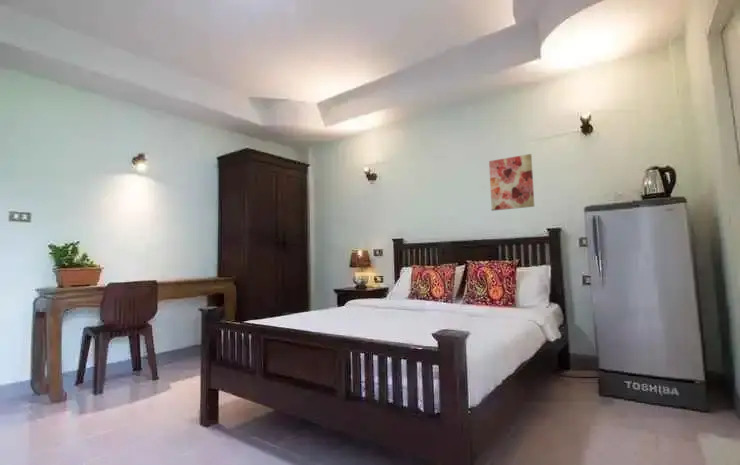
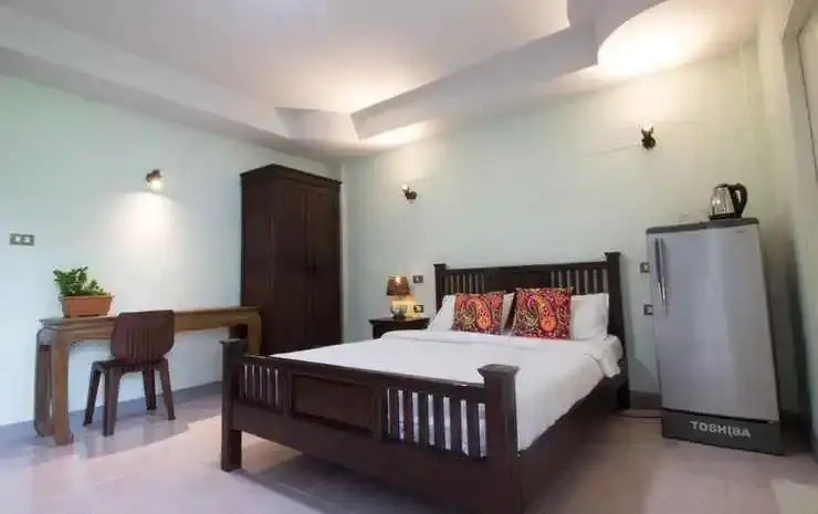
- wall art (511, 183)
